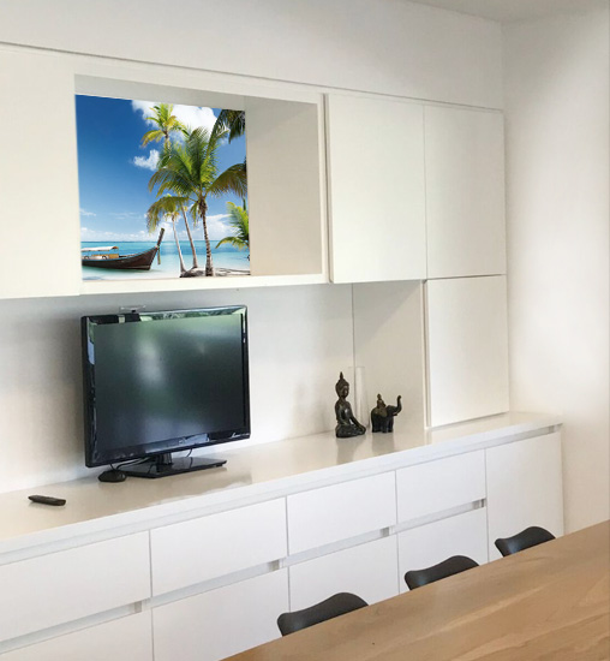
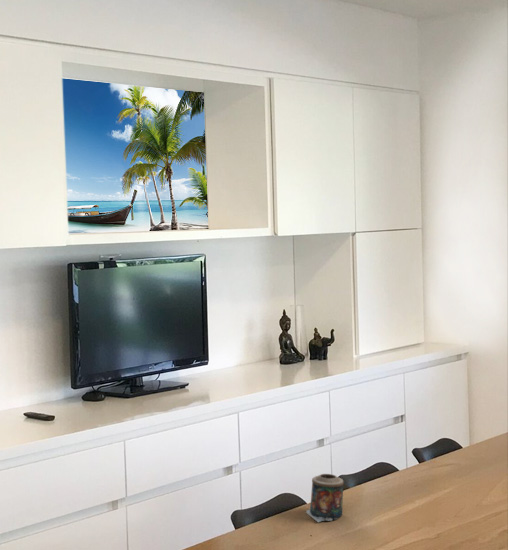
+ candle (324, 496)
